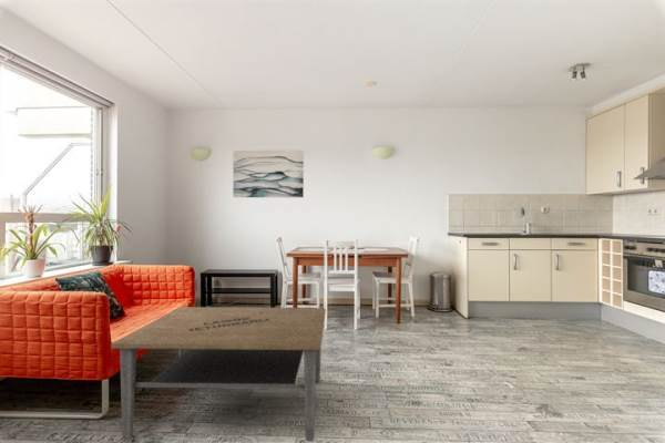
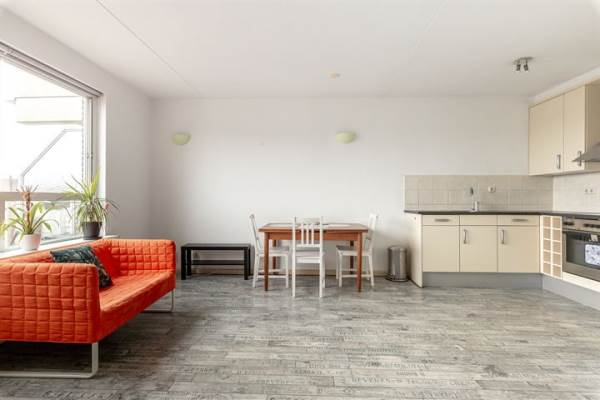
- coffee table (236, 363)
- wall art (268, 174)
